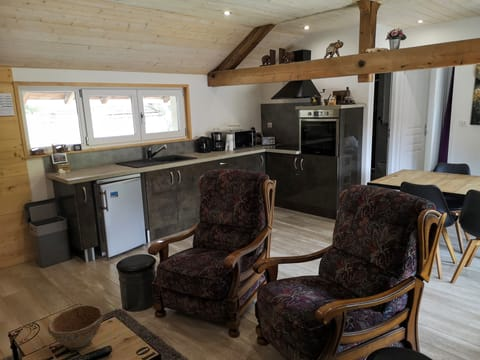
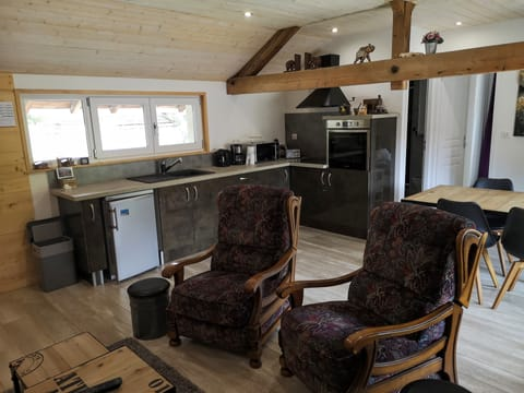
- bowl (77, 330)
